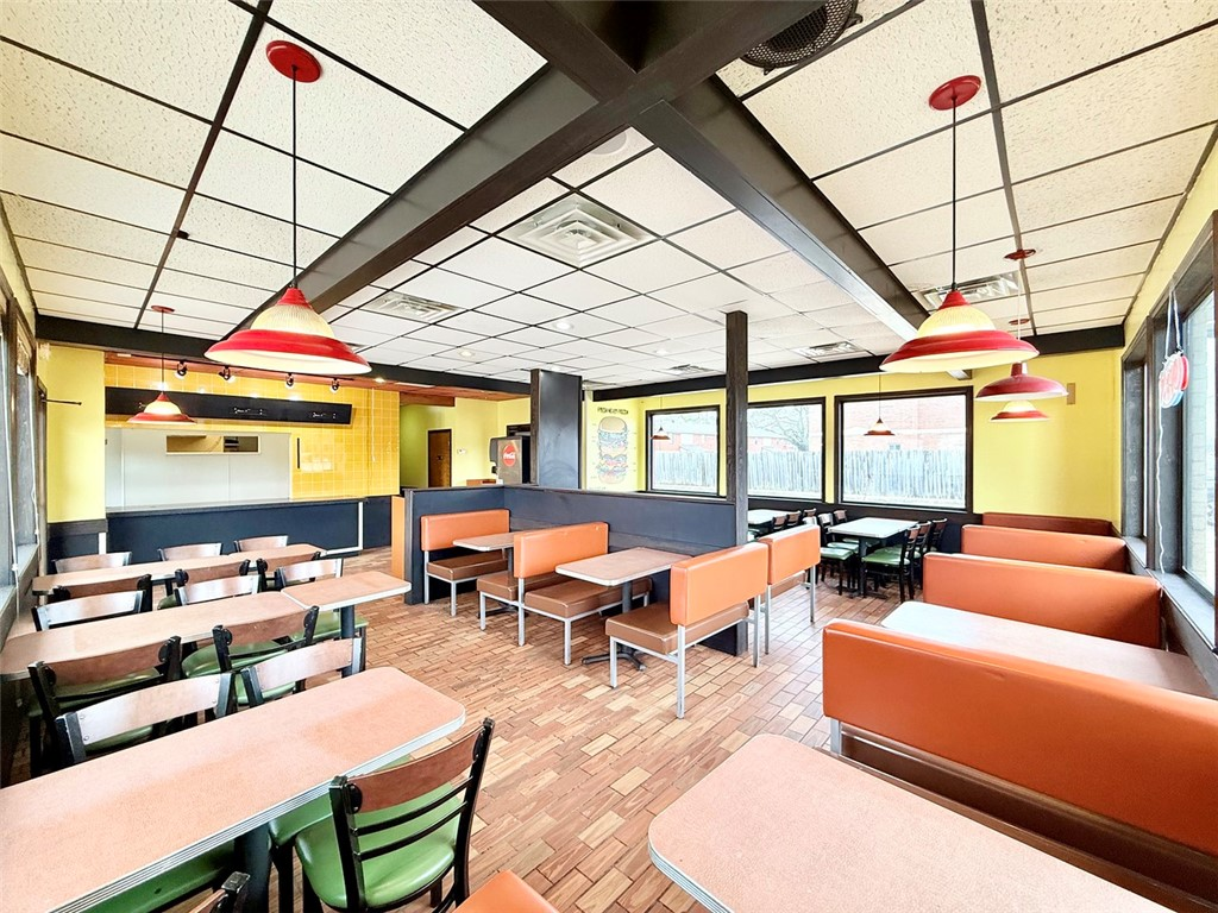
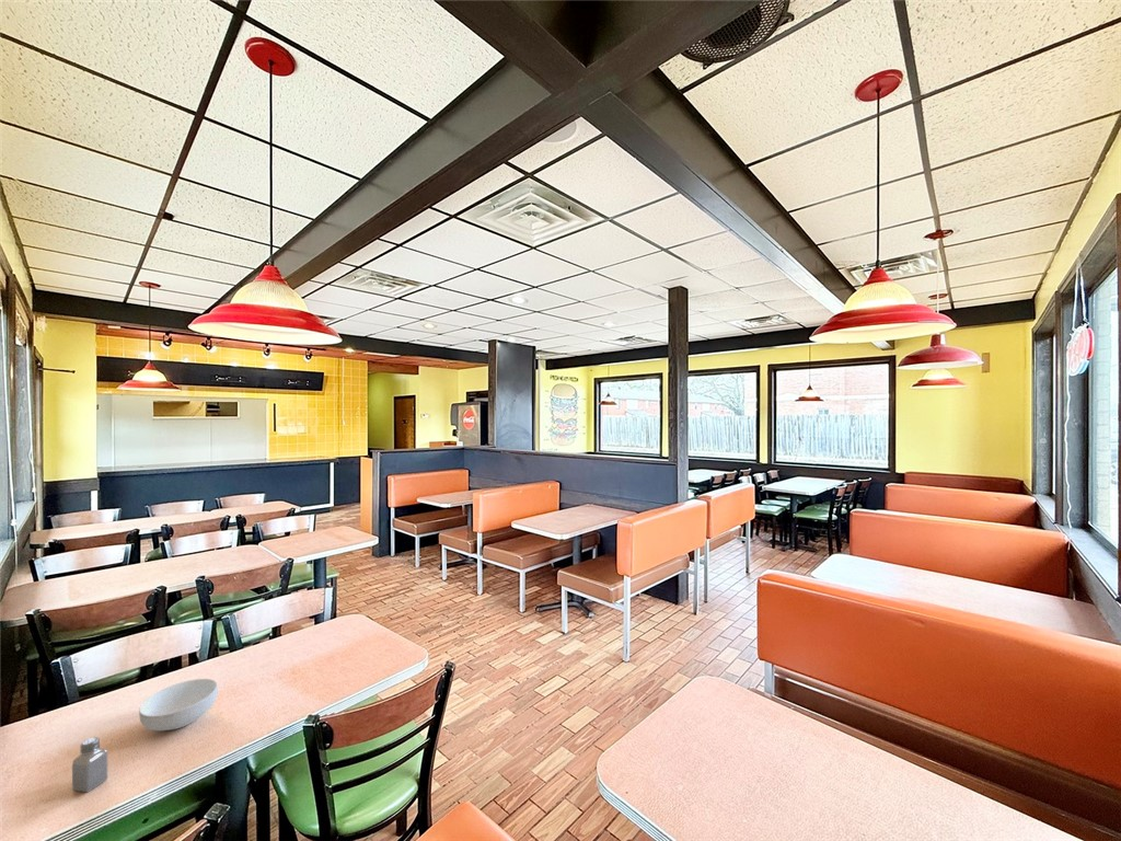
+ saltshaker (90, 762)
+ cereal bowl (180, 707)
